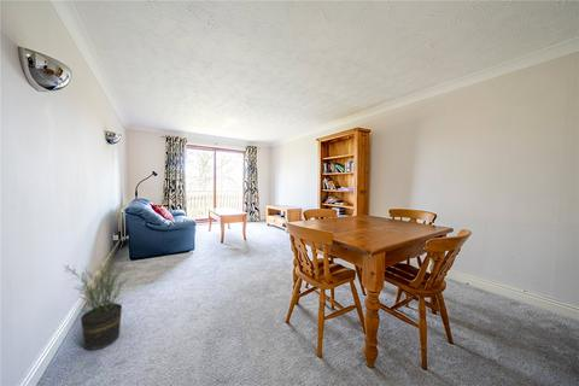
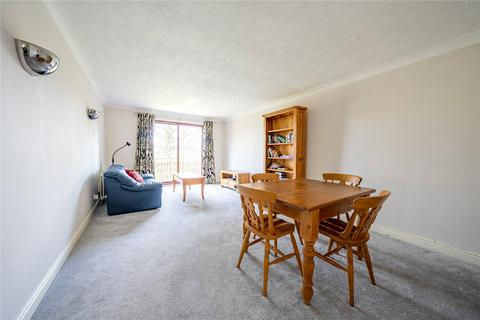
- potted plant (98, 299)
